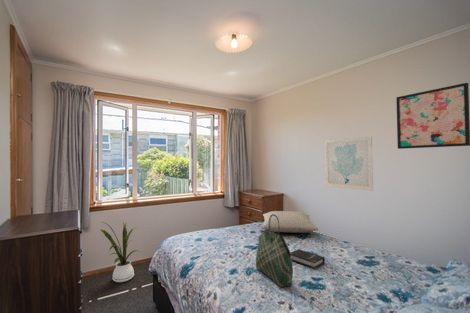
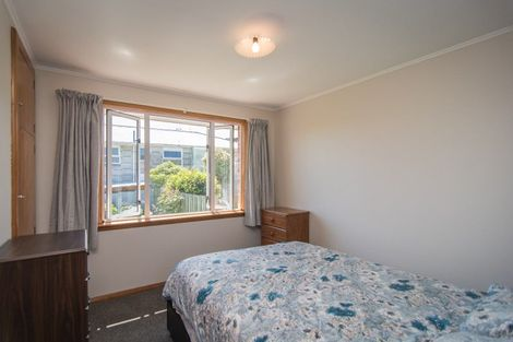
- house plant (120, 248)
- wall art (429, 119)
- hardback book (306, 258)
- pillow (287, 221)
- wall art (346, 163)
- tote bag (272, 245)
